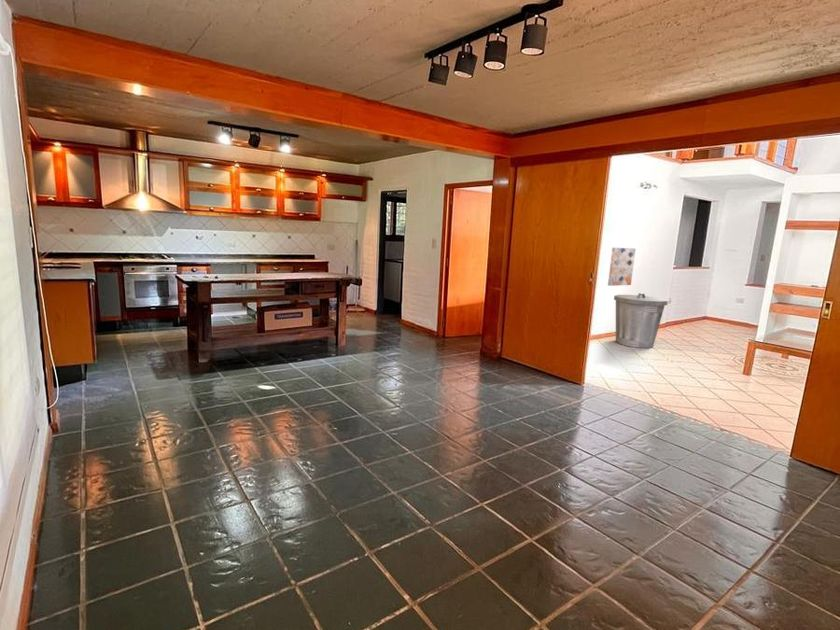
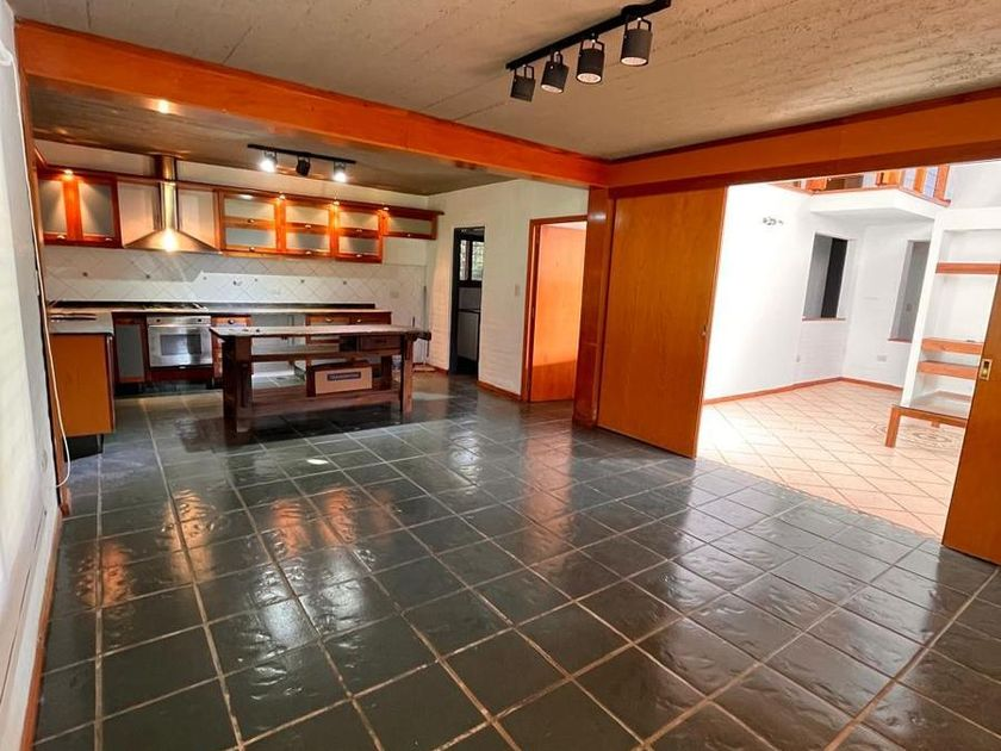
- wall art (621, 266)
- trash can (637, 318)
